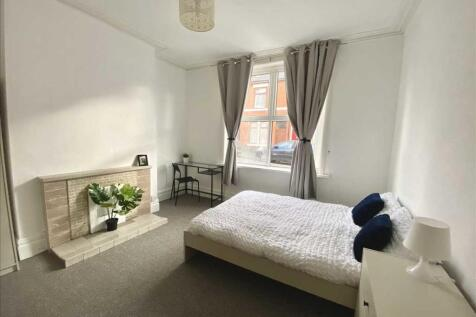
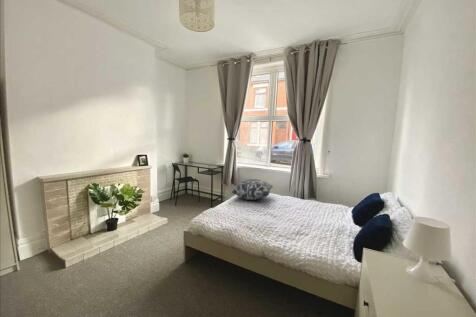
+ cushion (252, 189)
